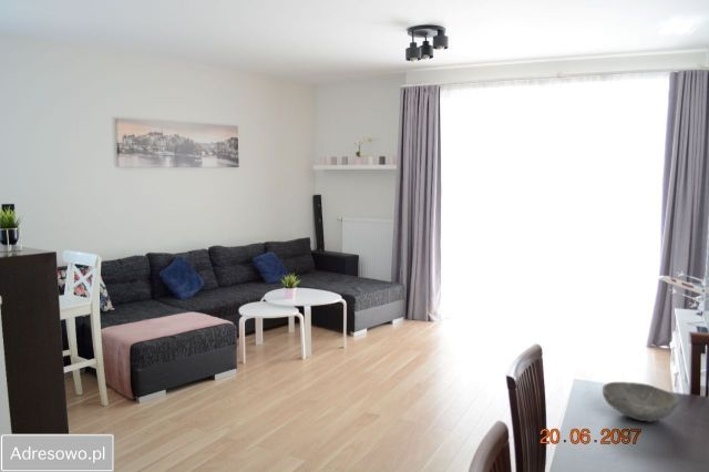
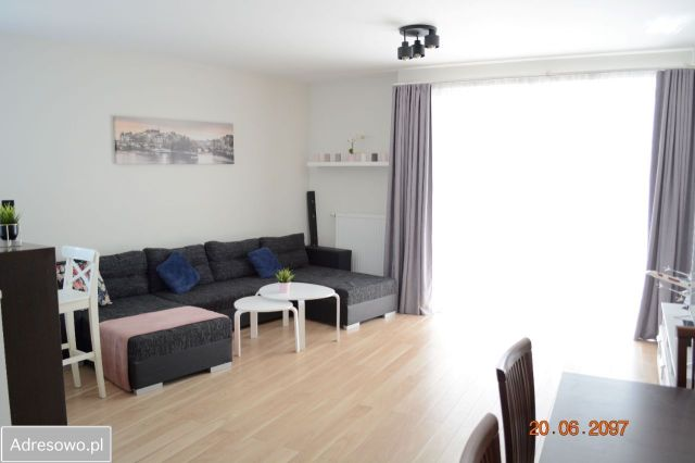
- bowl (638, 404)
